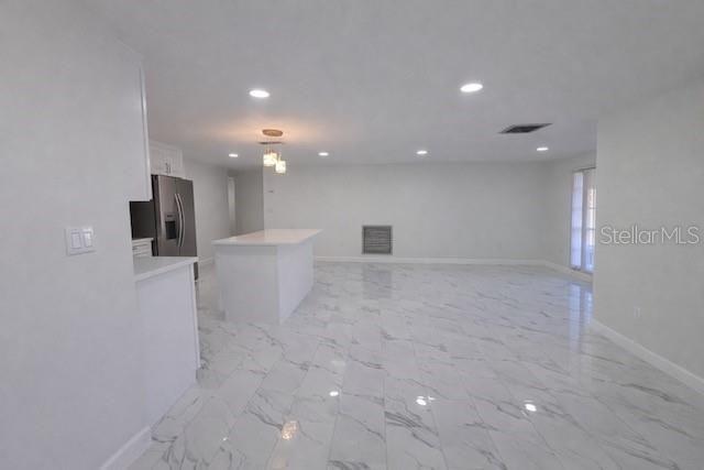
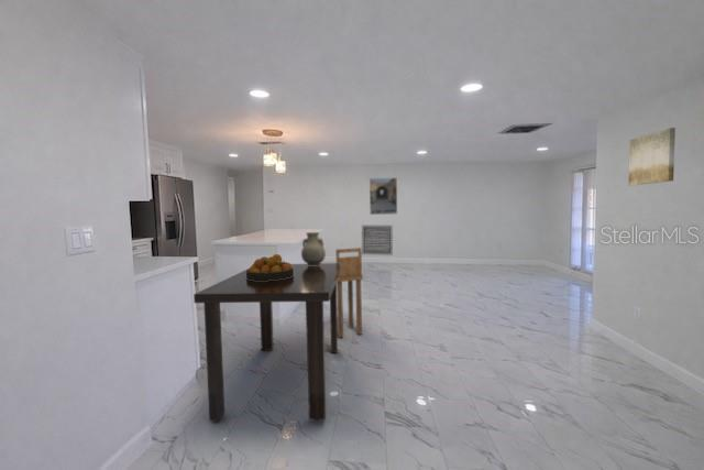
+ wall art (650, 159)
+ fruit bowl (270, 265)
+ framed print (383, 196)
+ vase (312, 249)
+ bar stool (348, 289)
+ dining table (272, 327)
